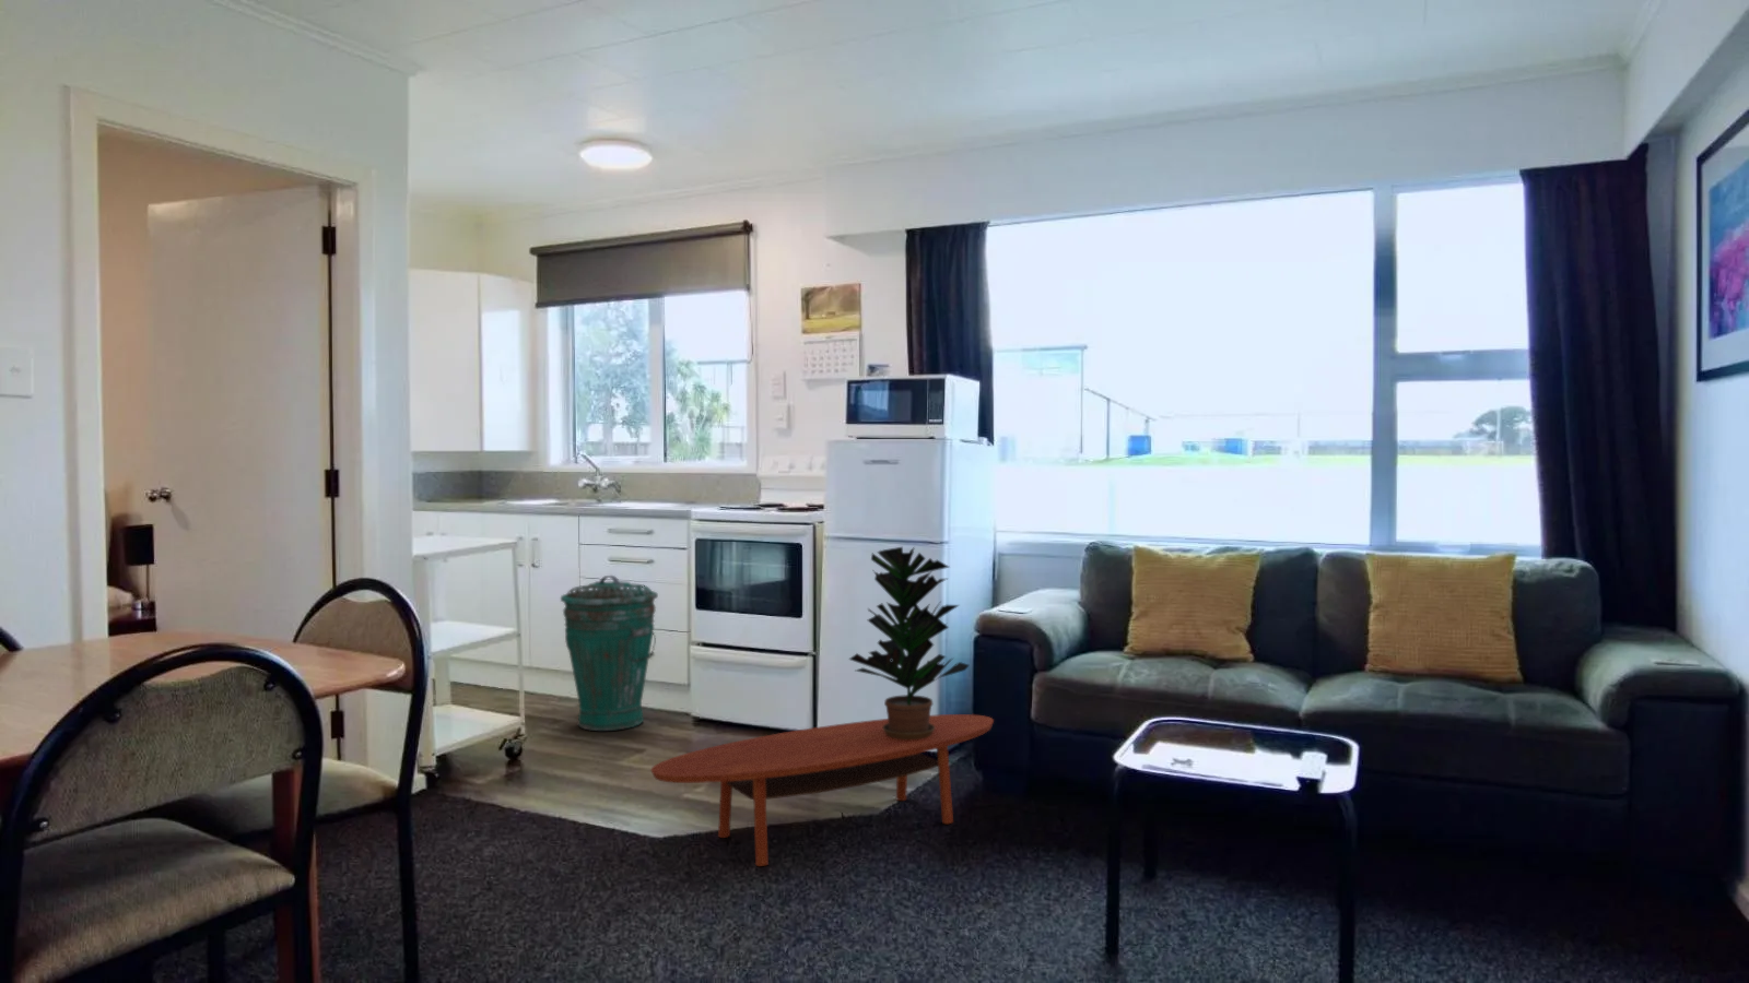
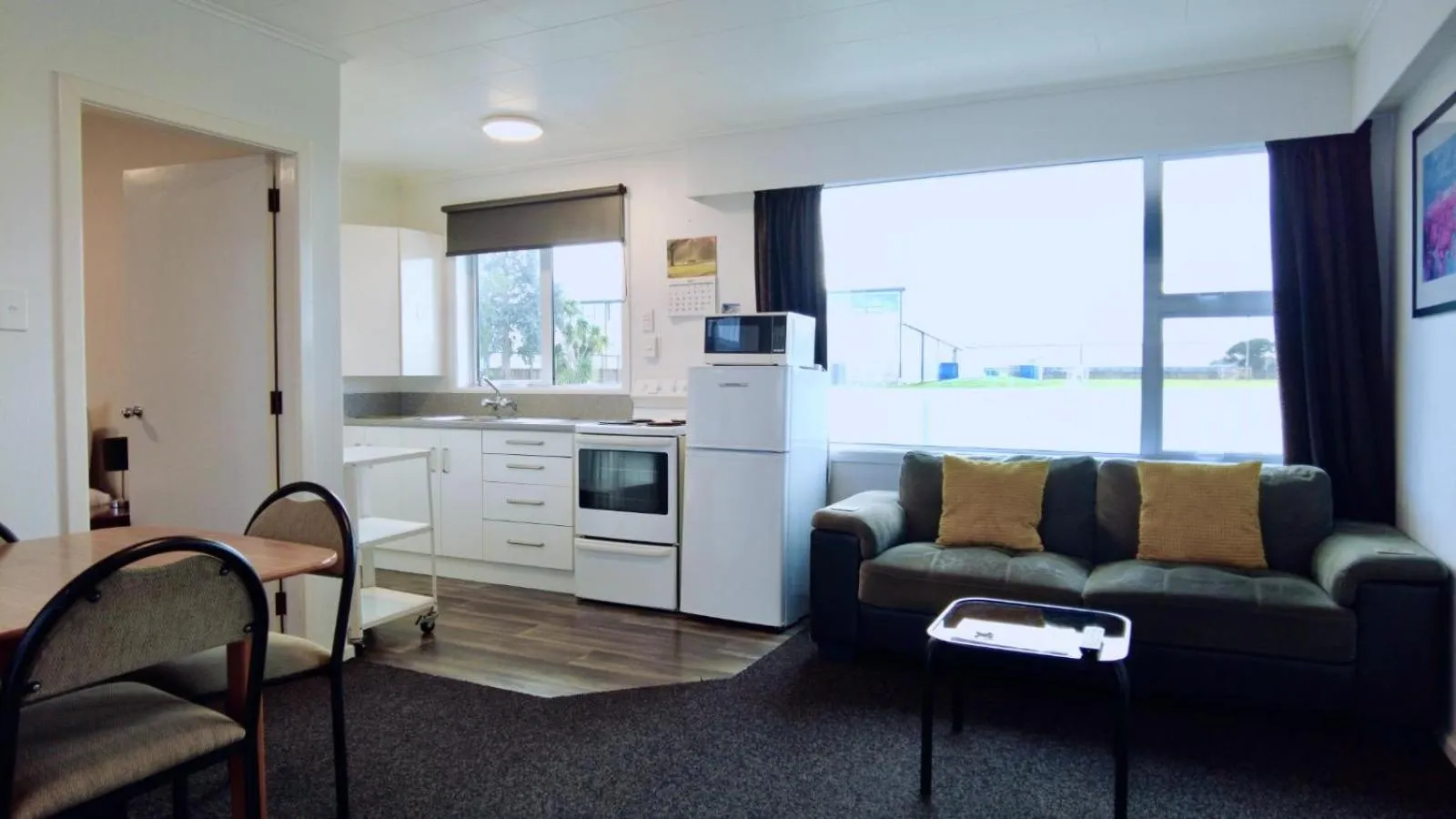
- coffee table (837, 785)
- potted plant (905, 637)
- trash can (610, 649)
